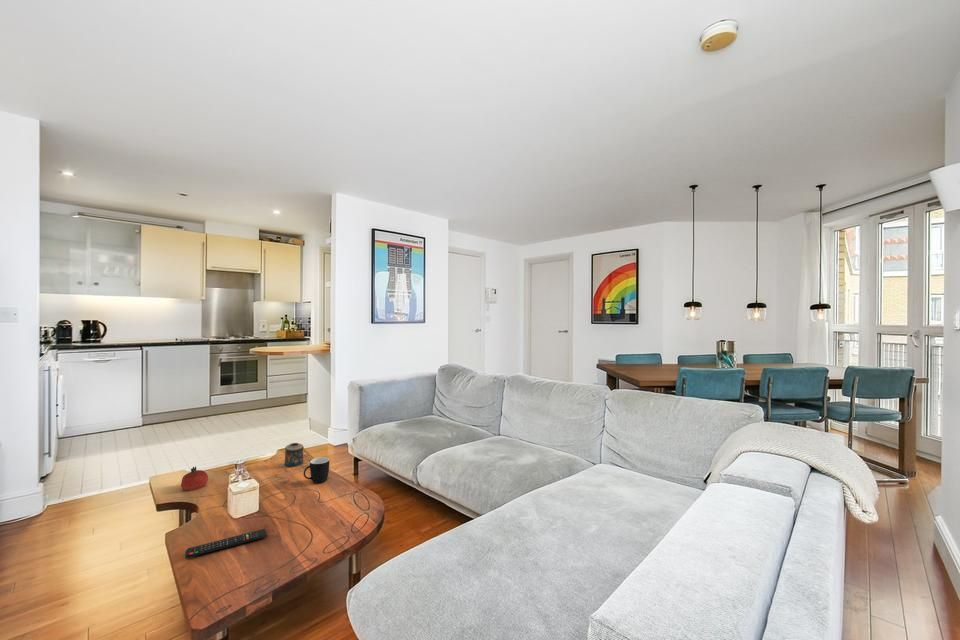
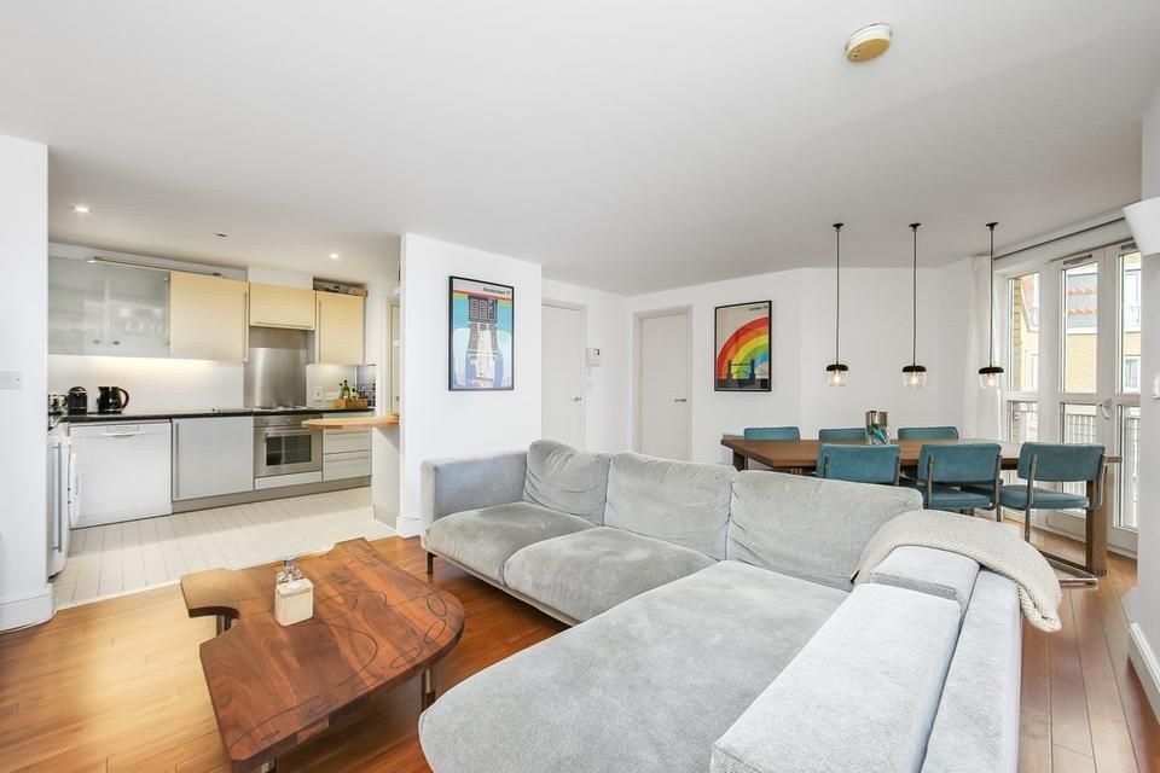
- fruit (194, 477)
- mug (316, 471)
- remote control (227, 543)
- candle (291, 454)
